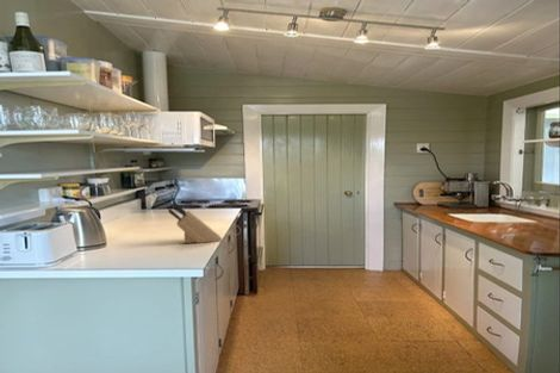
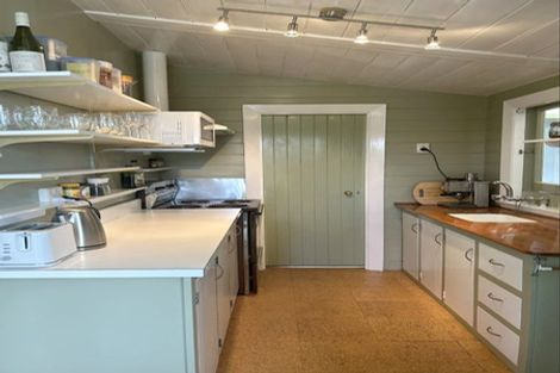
- knife block (194, 220)
